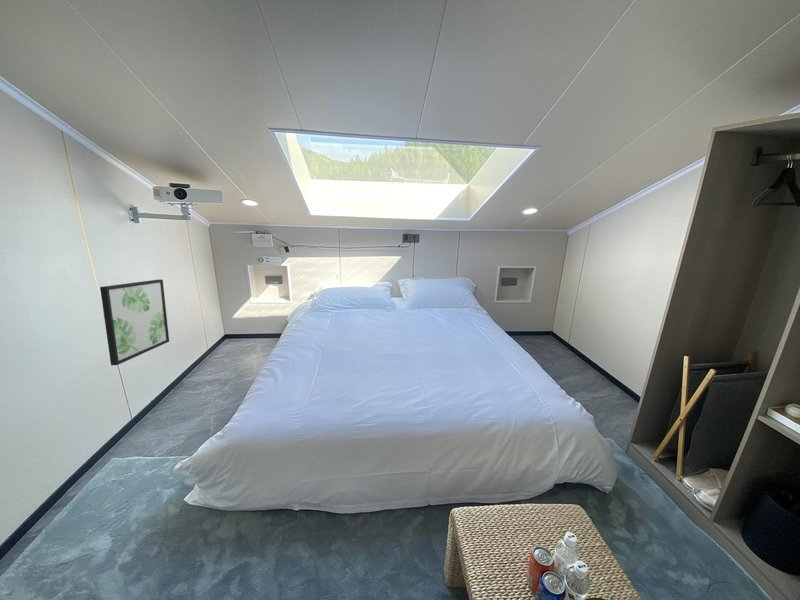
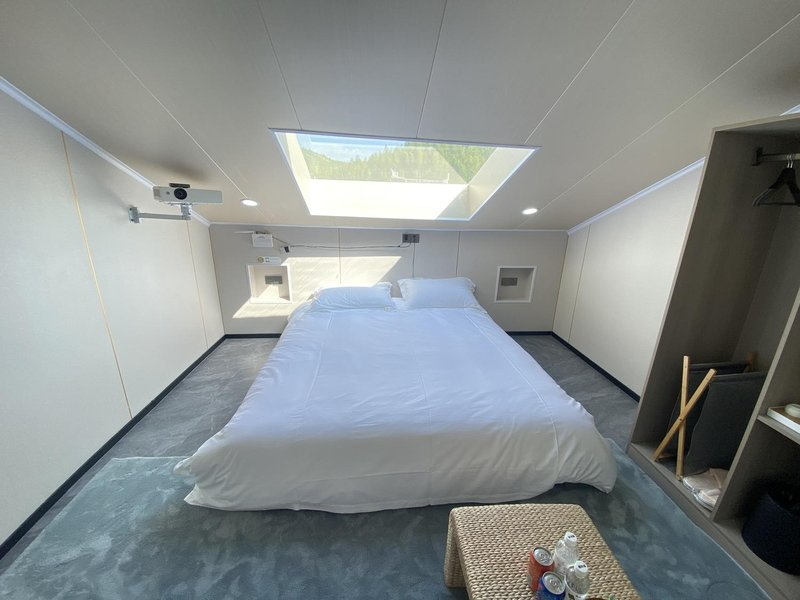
- wall art (139, 318)
